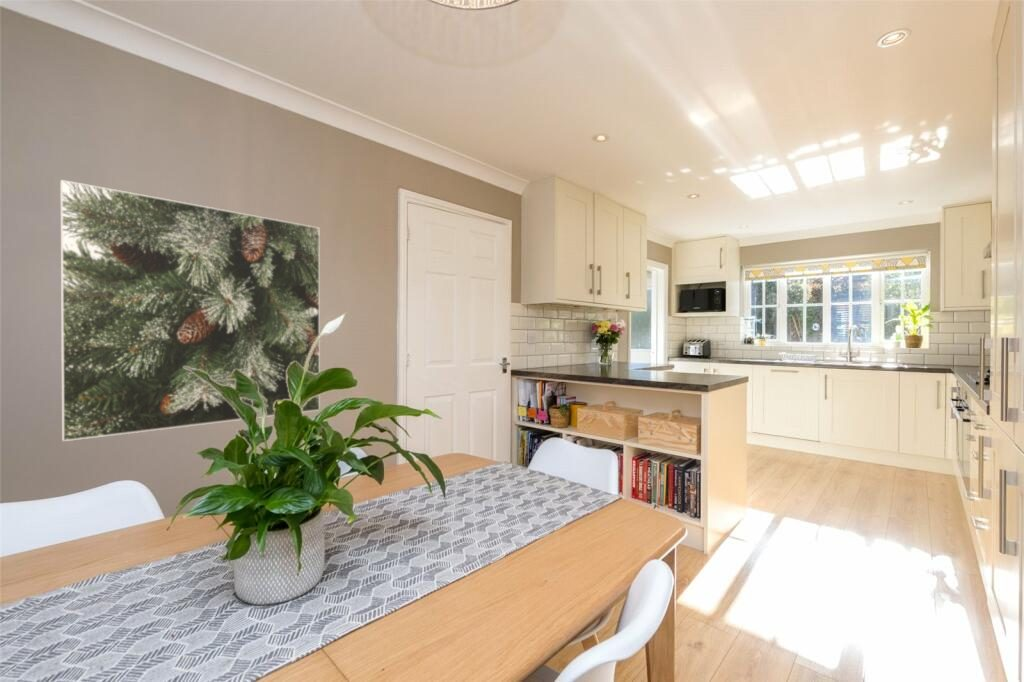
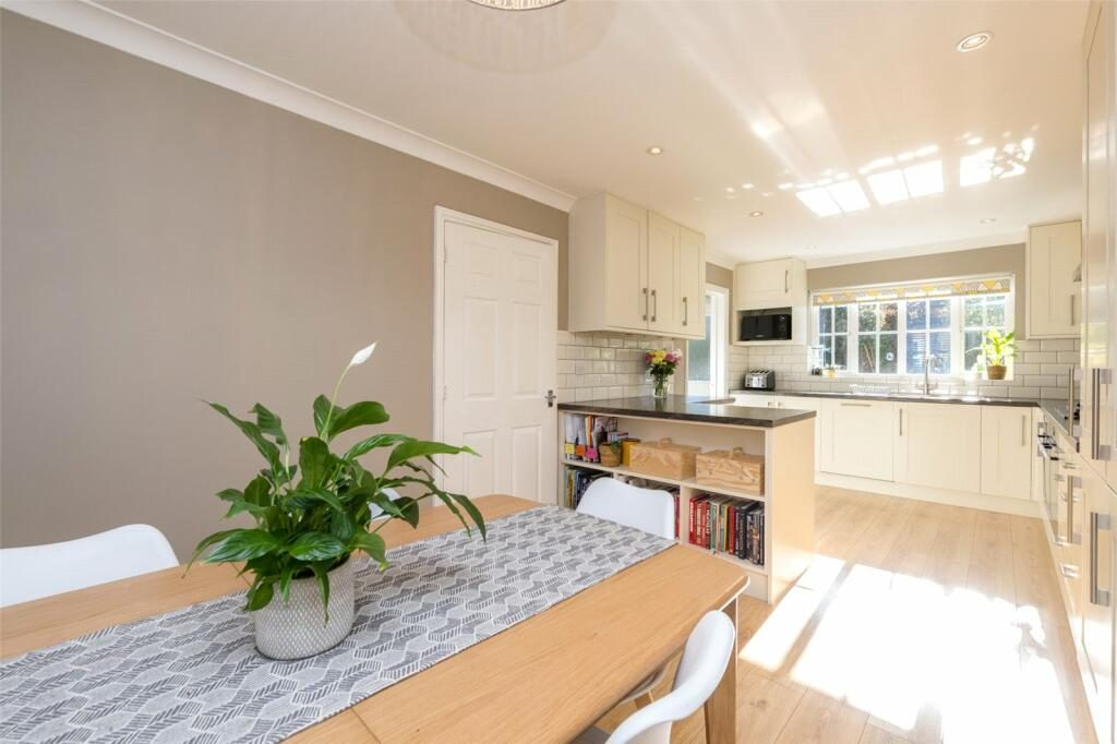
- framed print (212, 315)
